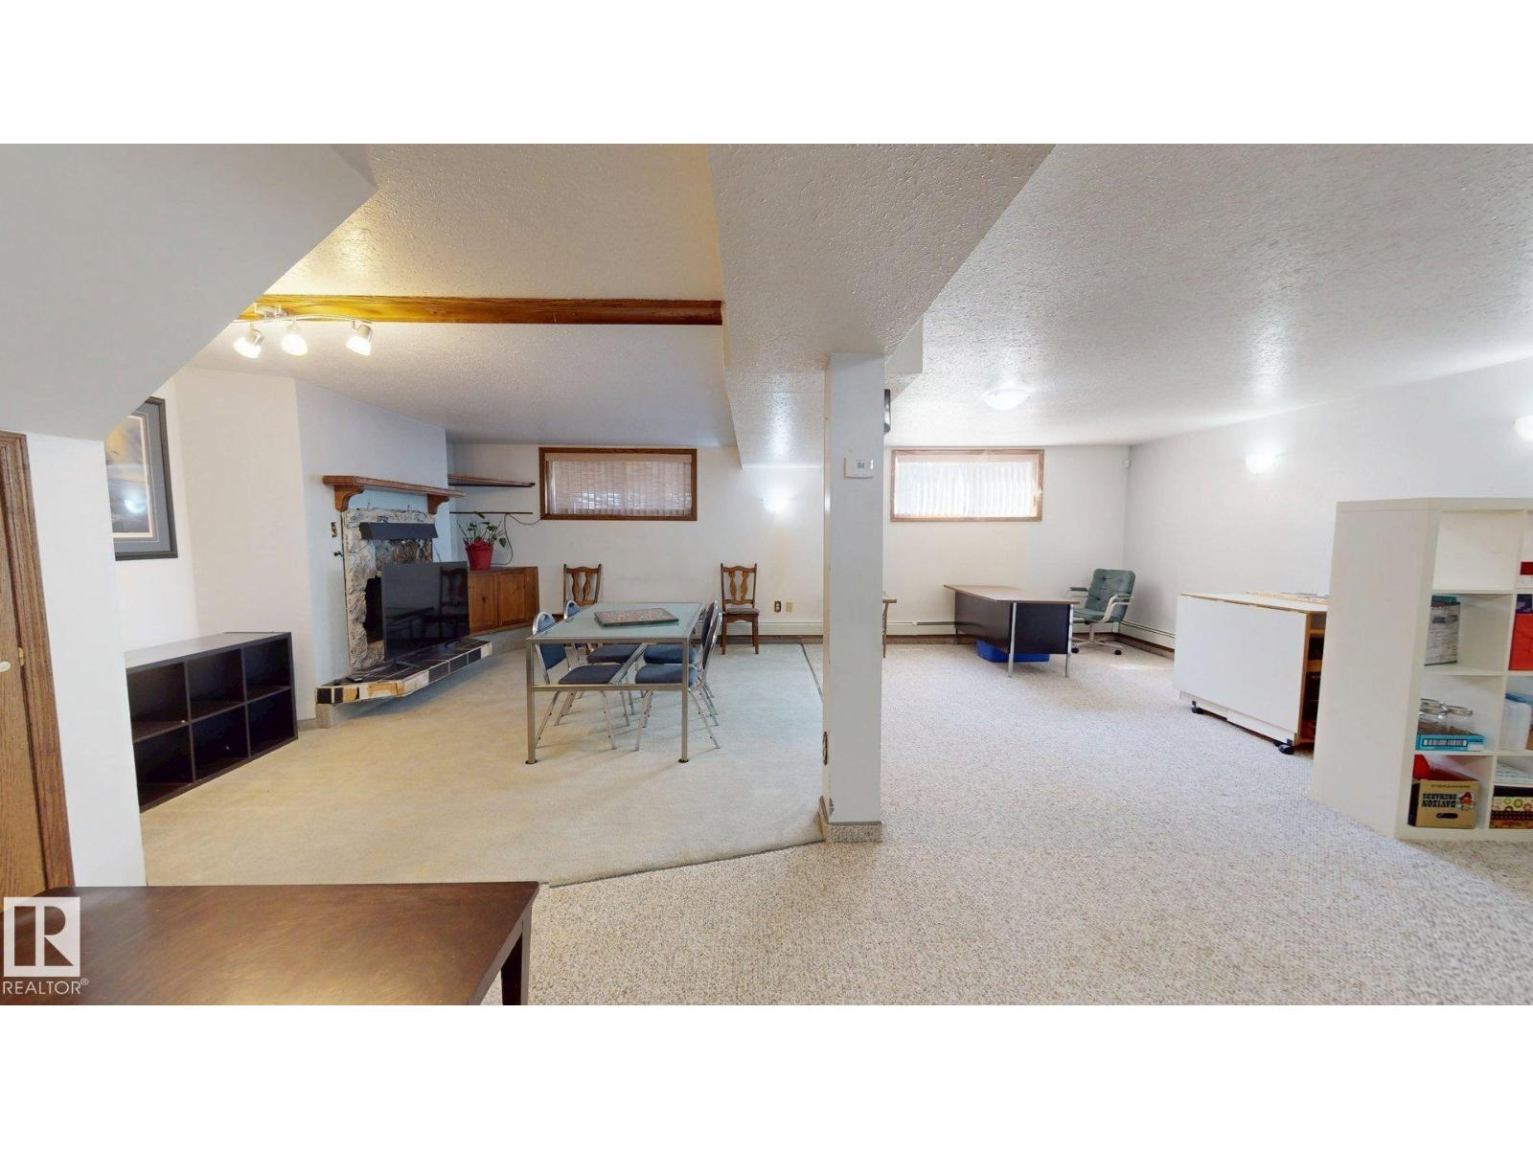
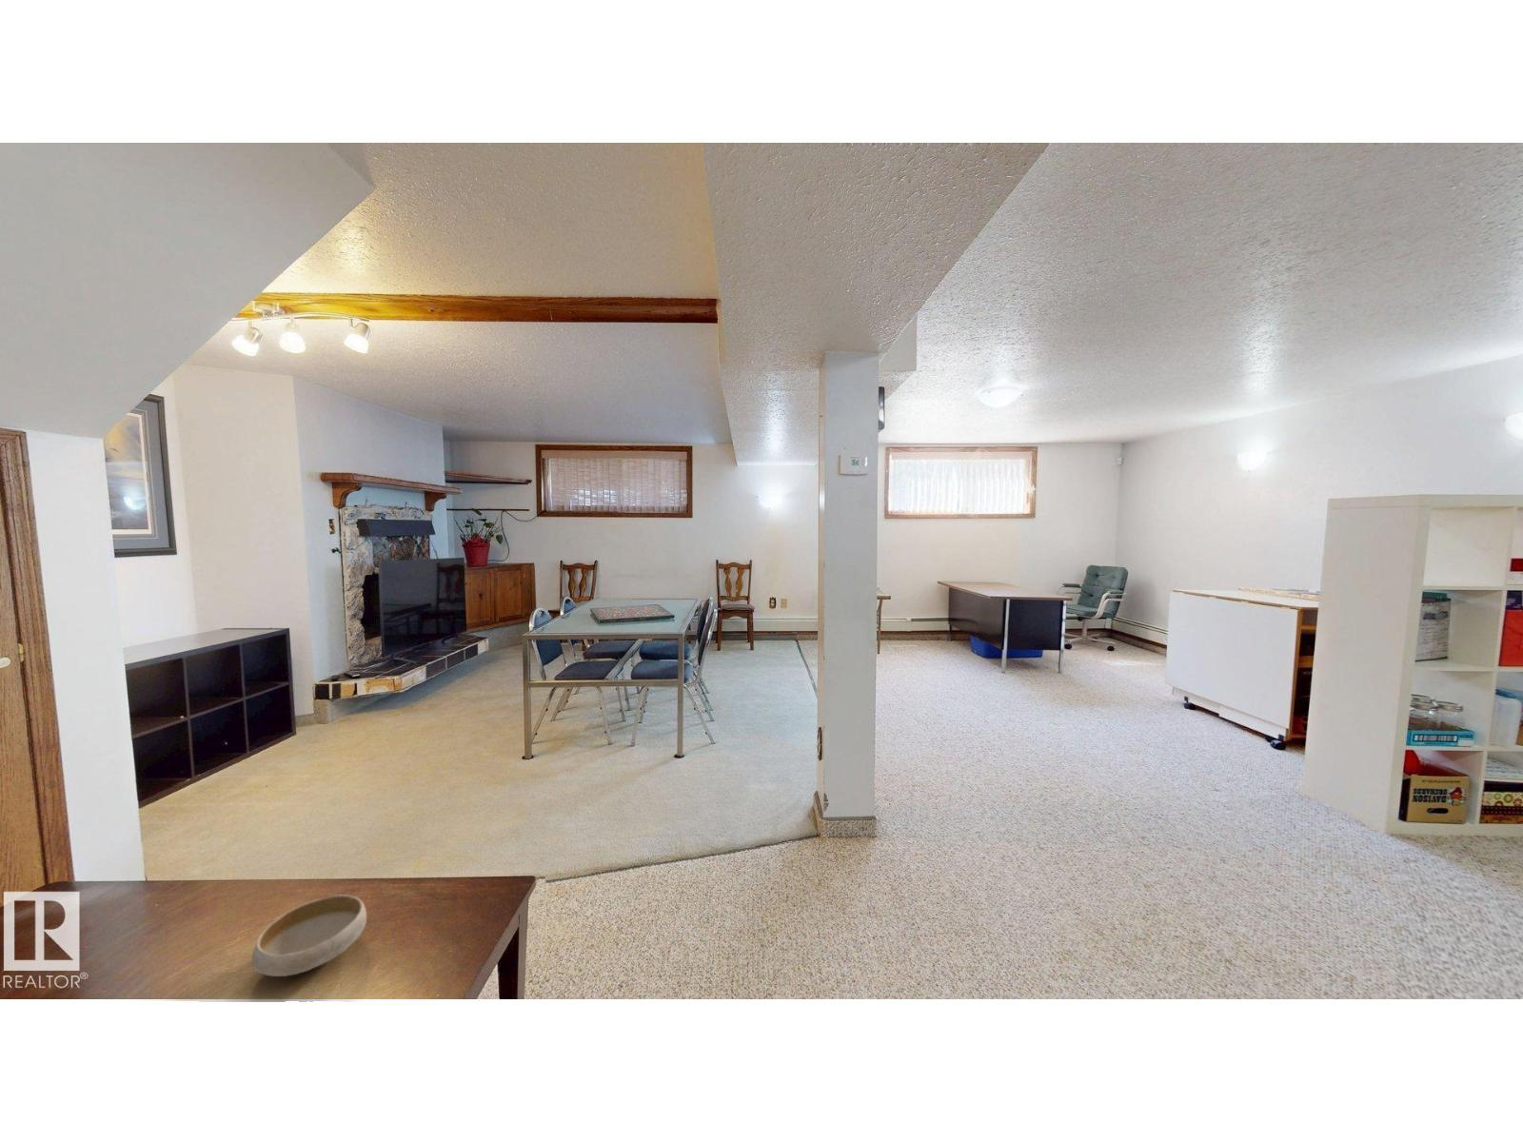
+ bowl (312, 937)
